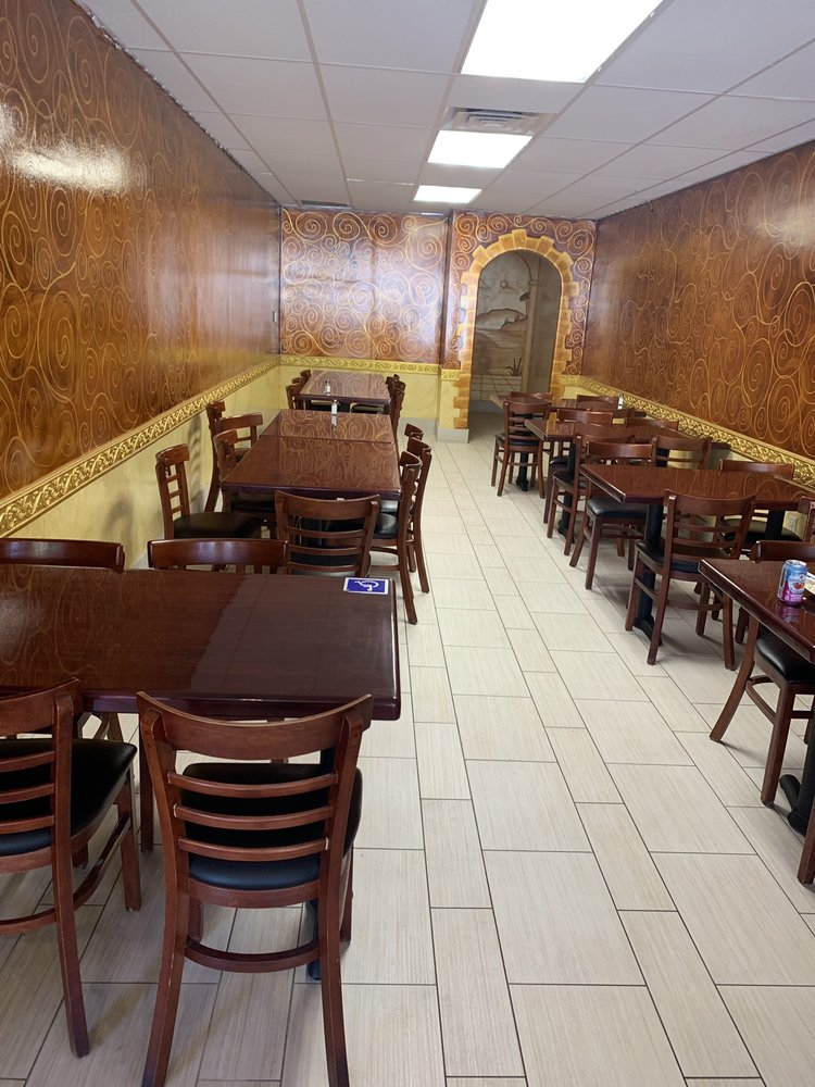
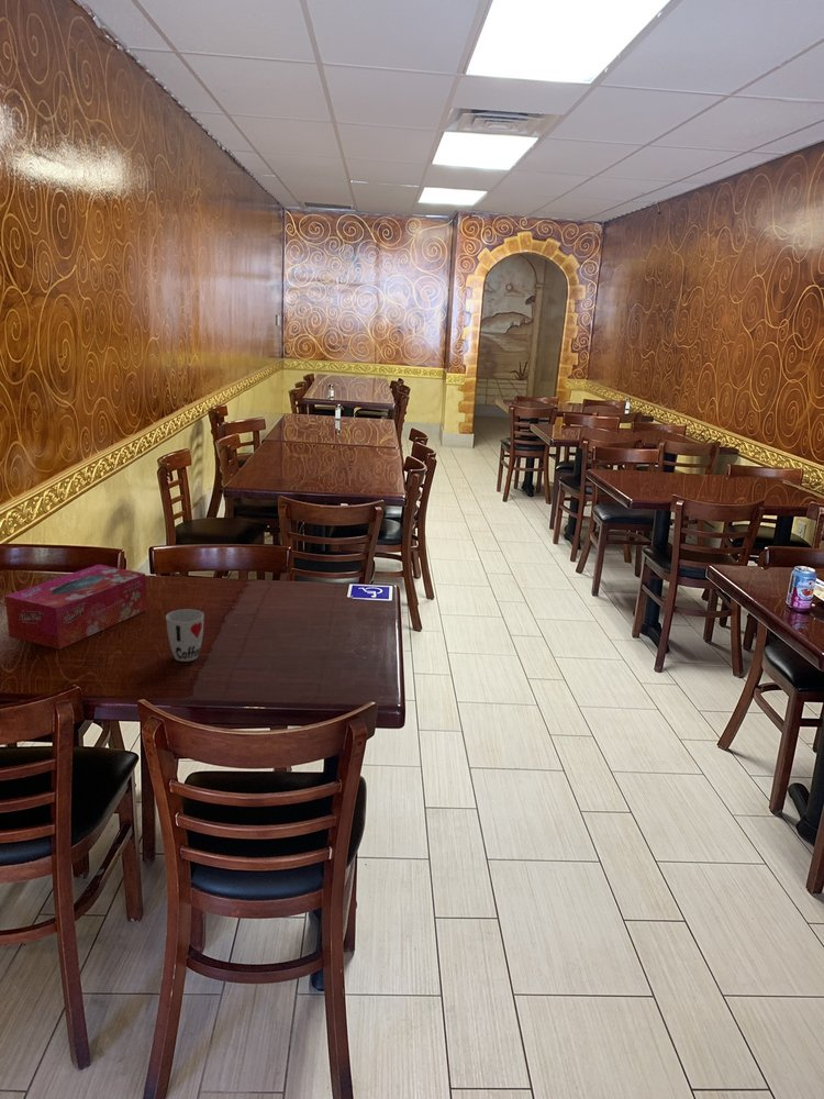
+ tissue box (80, 603)
+ cup (185, 635)
